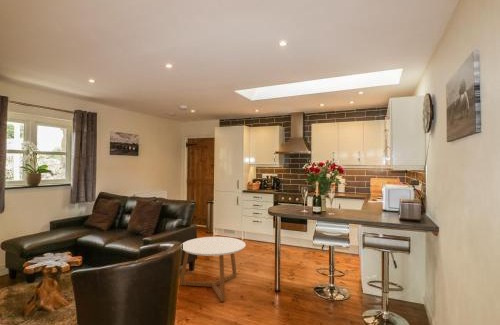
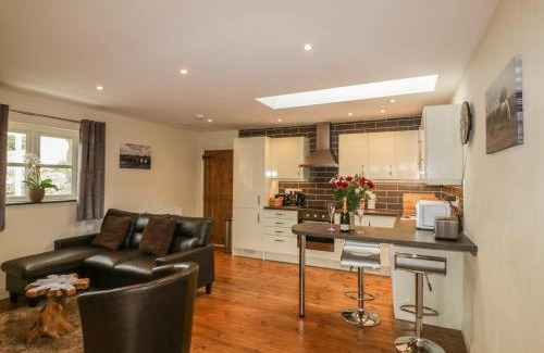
- coffee table (220, 265)
